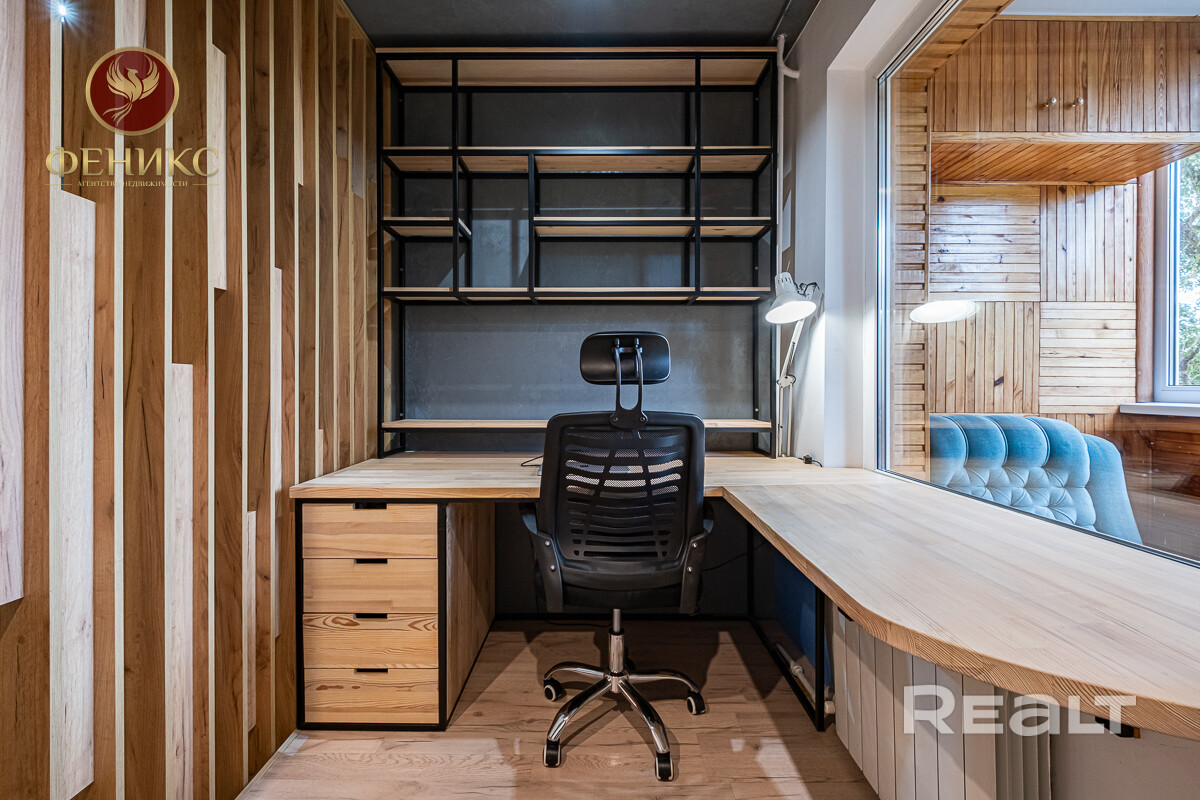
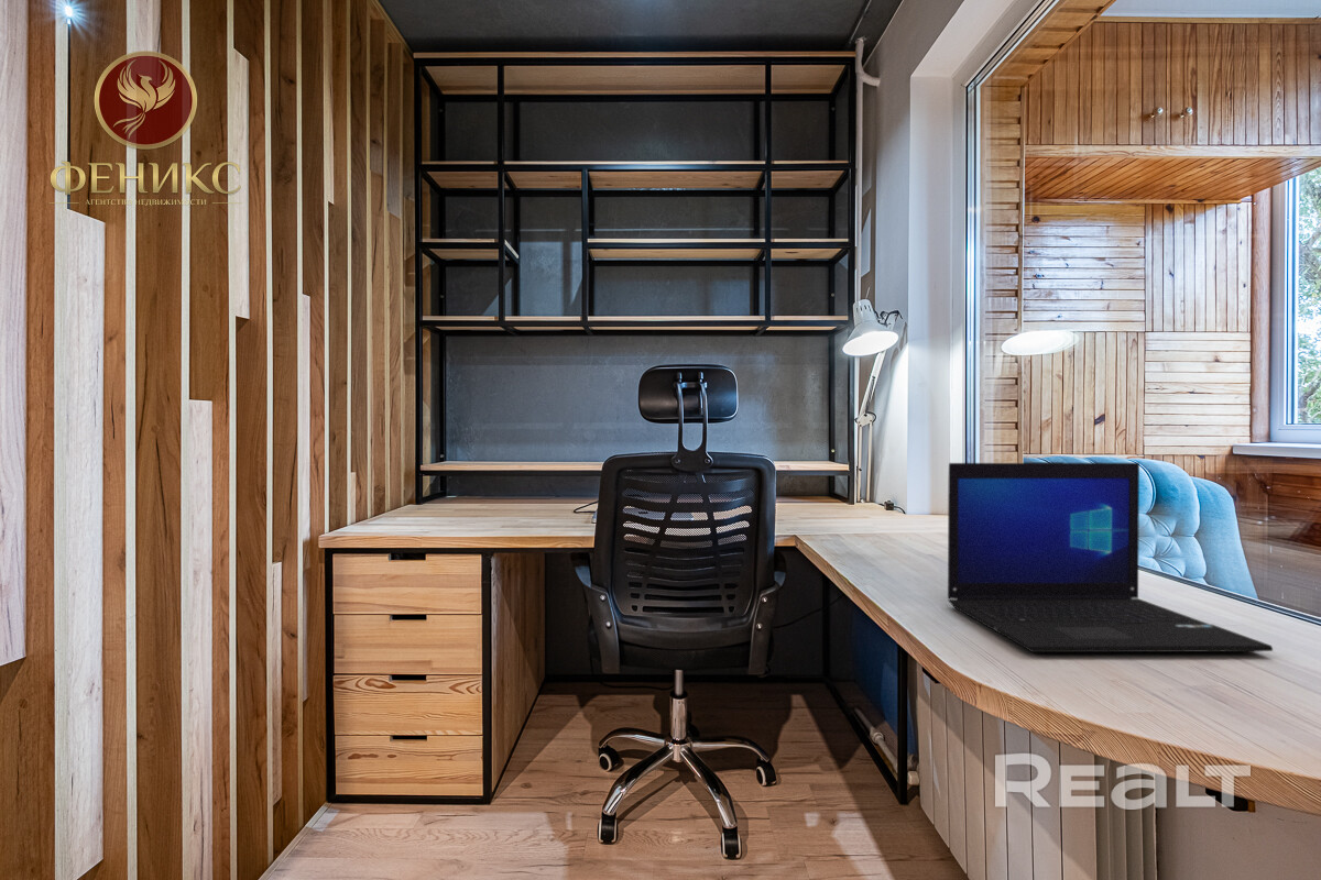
+ laptop (1089, 546)
